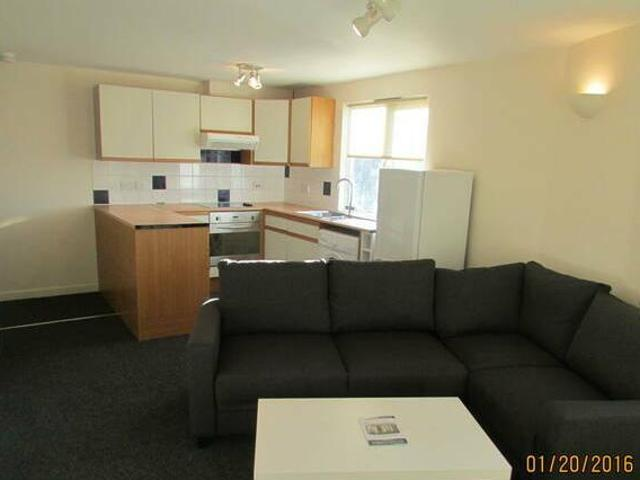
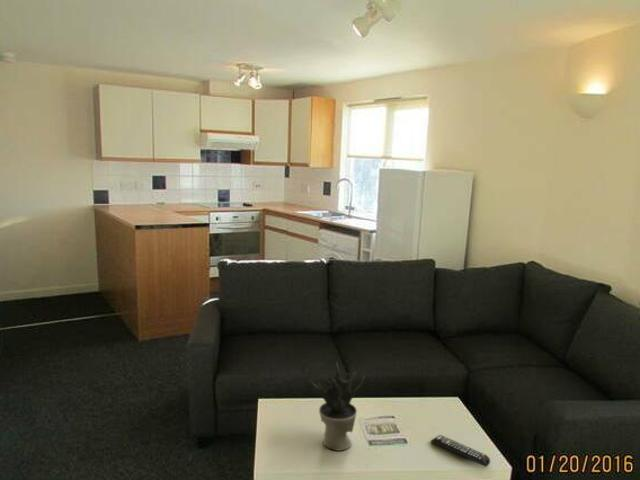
+ potted plant (341, 406)
+ remote control (459, 449)
